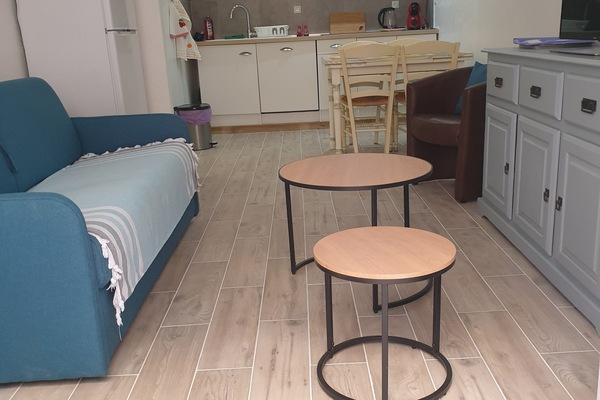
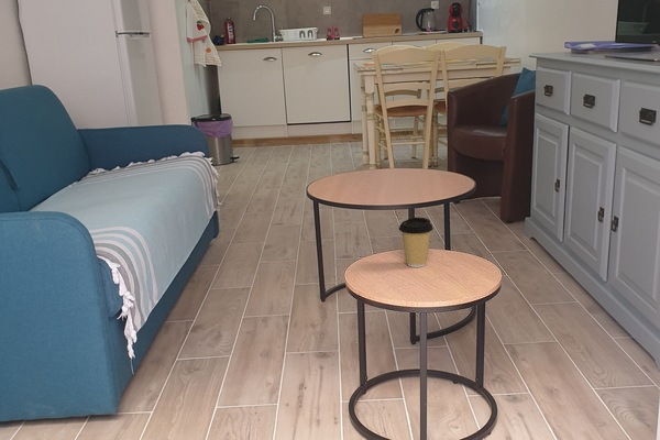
+ coffee cup (416, 242)
